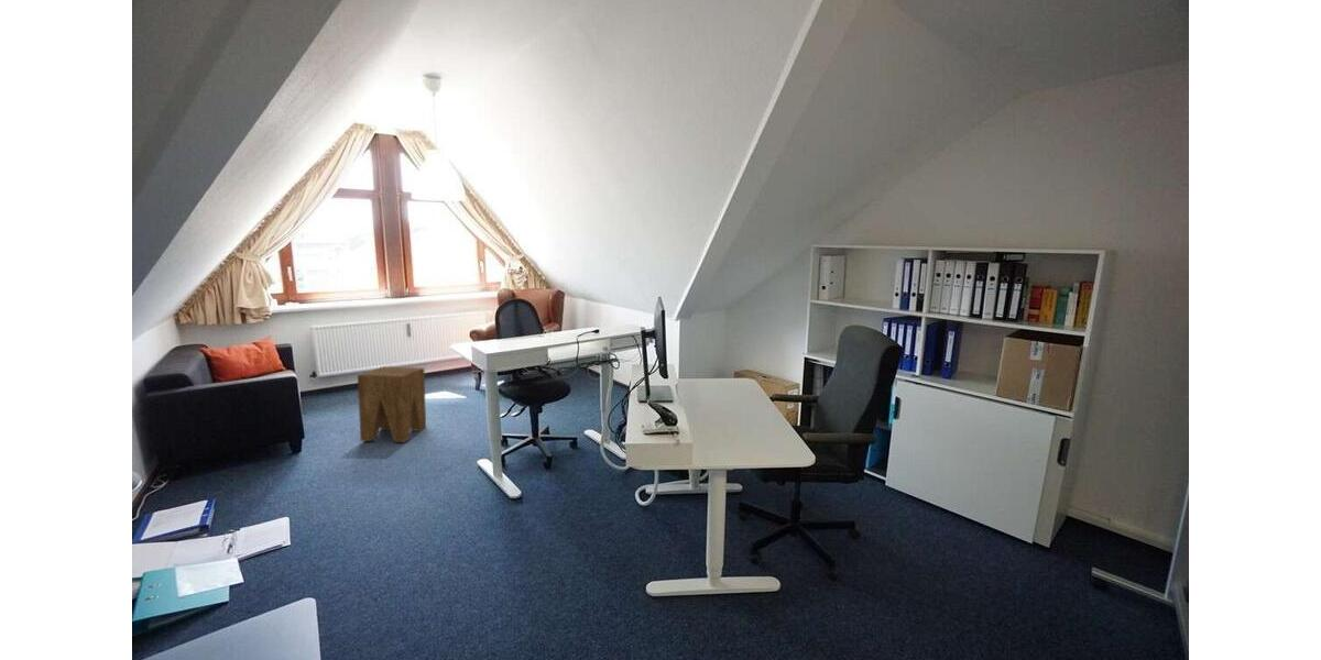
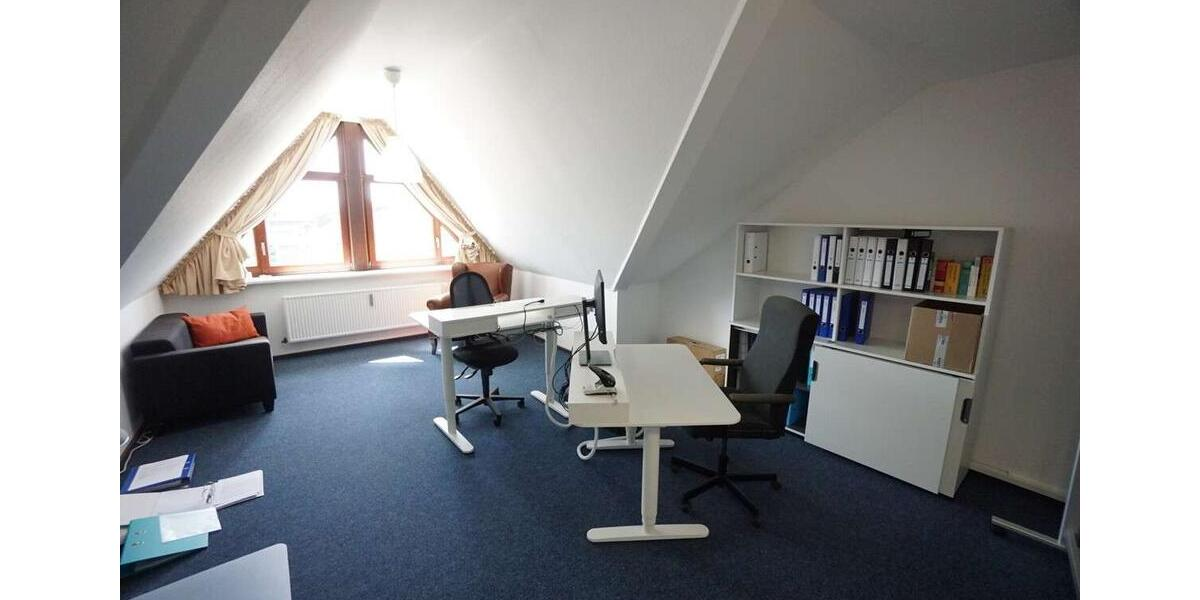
- side table (393, 403)
